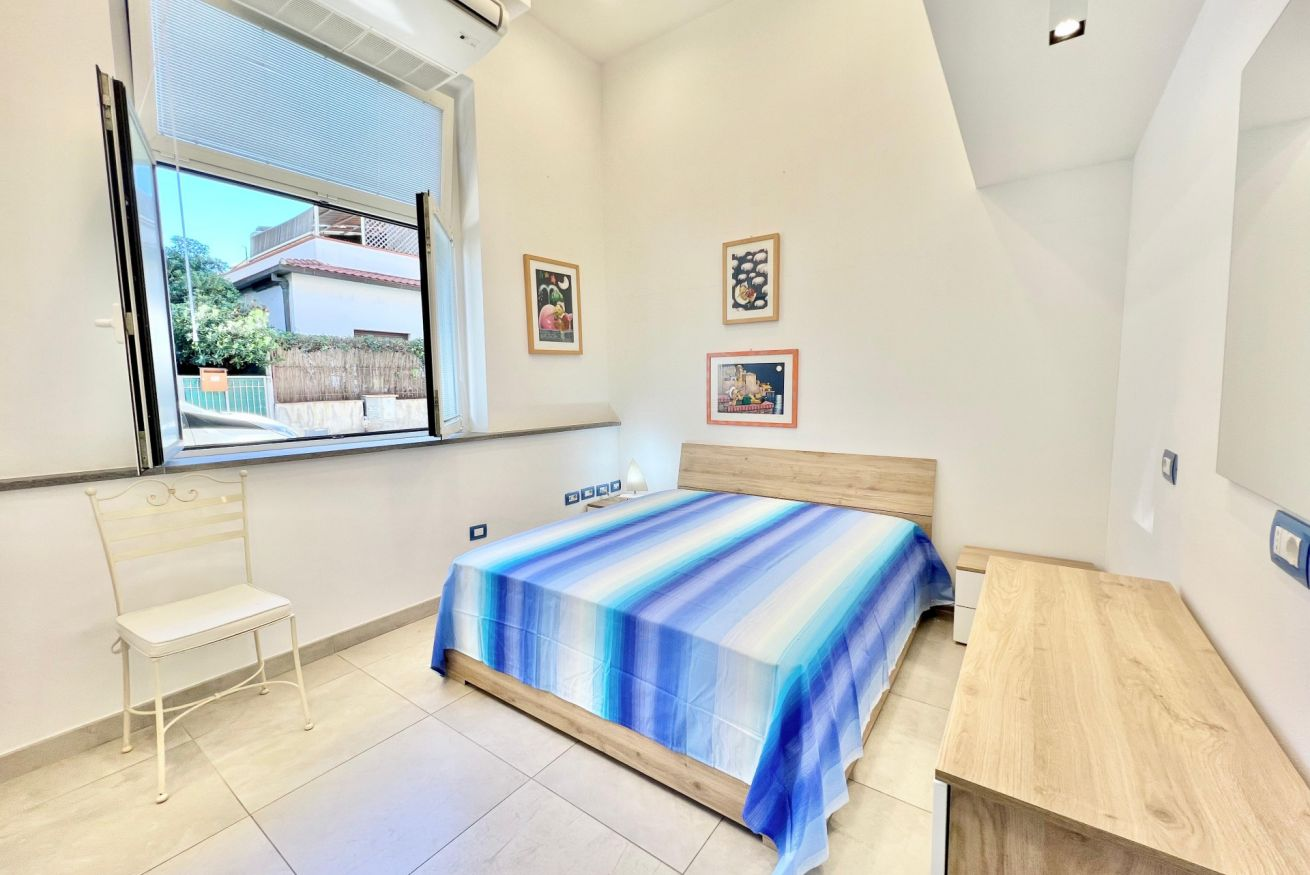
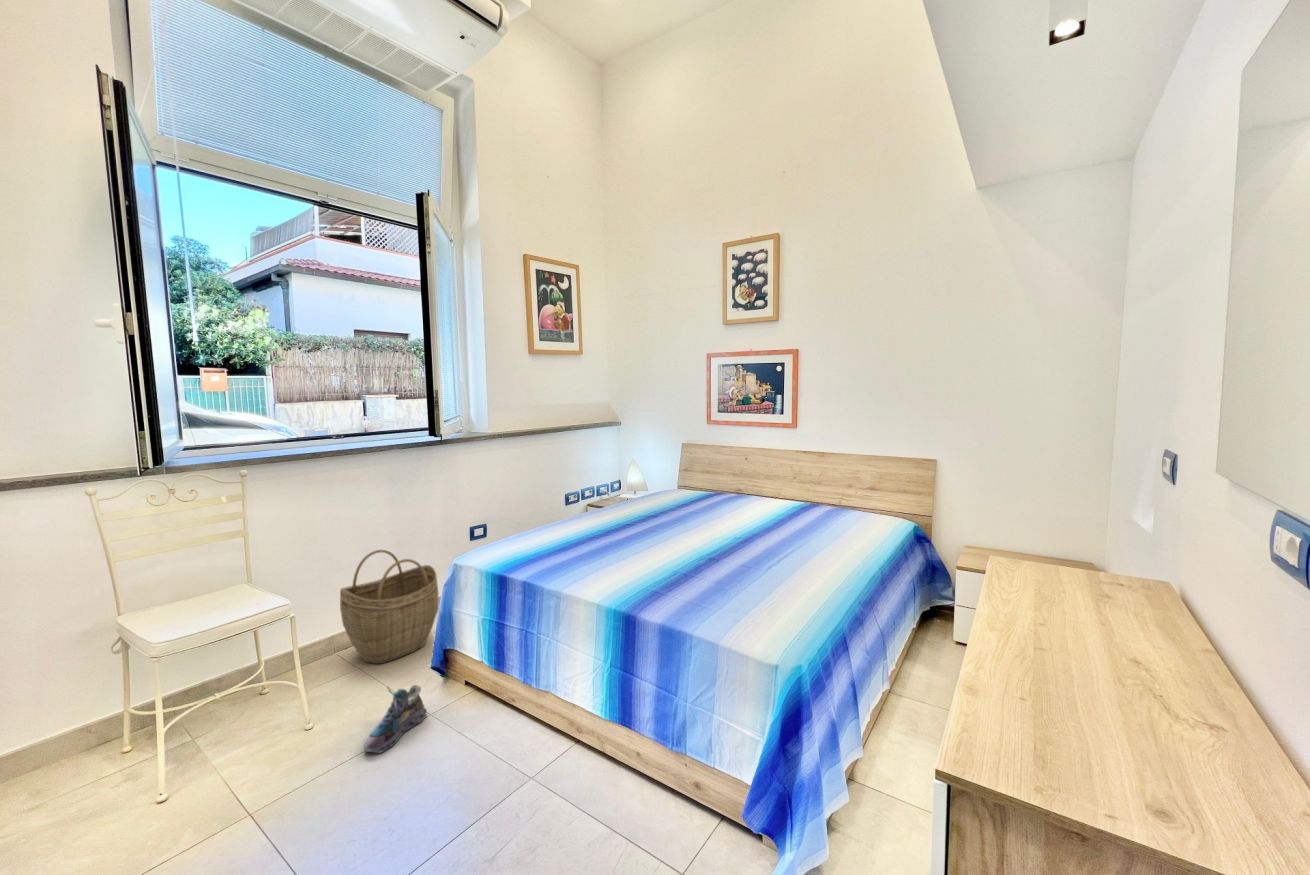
+ shoe (395, 712)
+ woven basket (391, 602)
